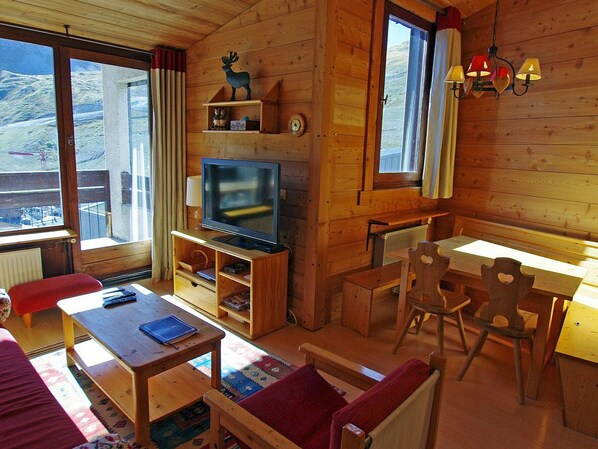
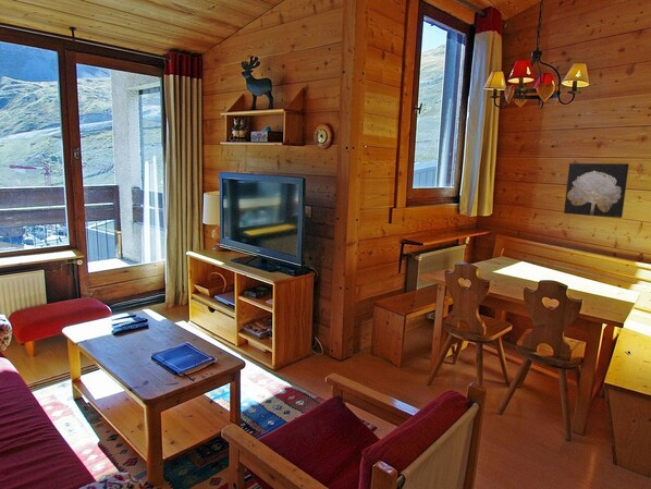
+ wall art (594, 190)
